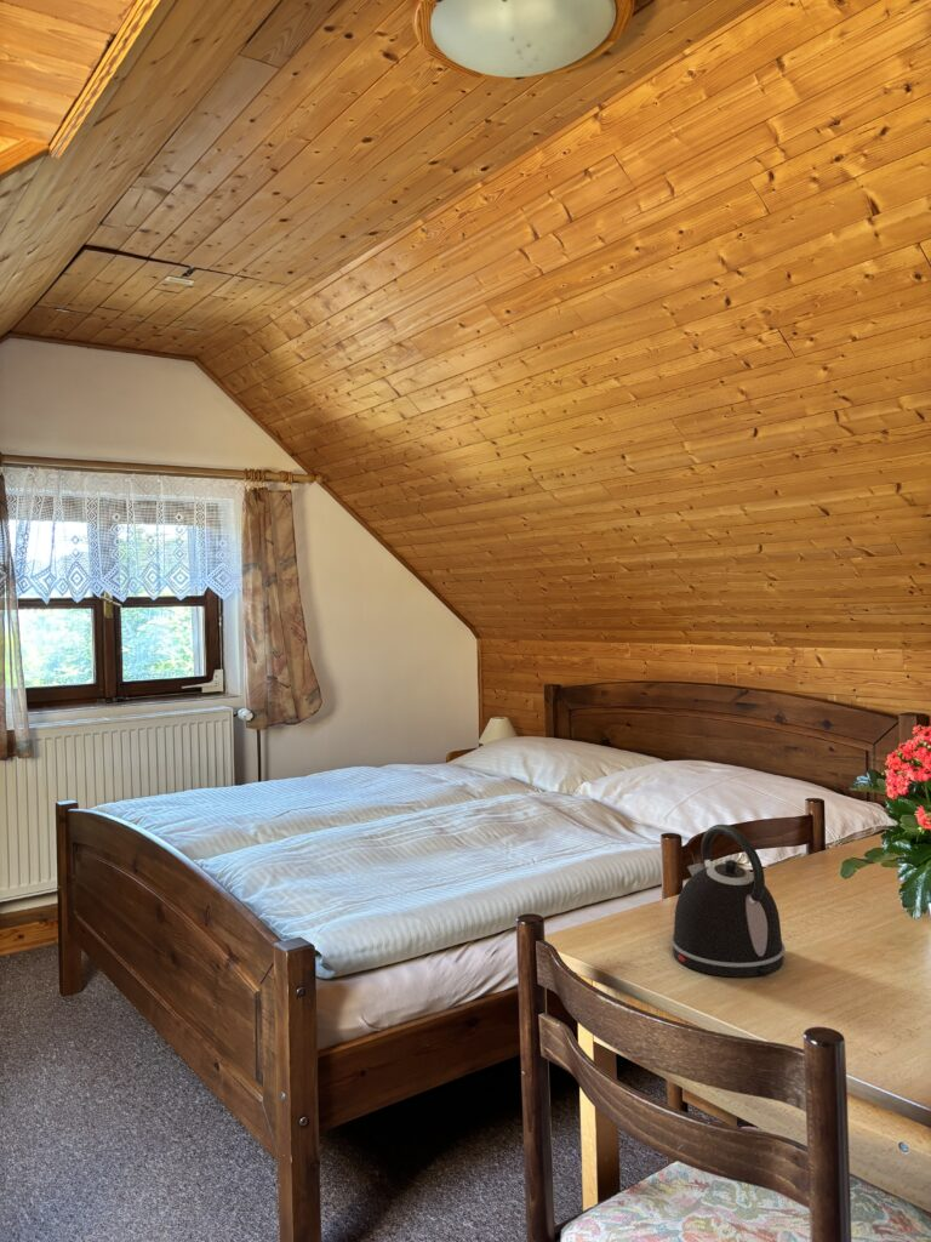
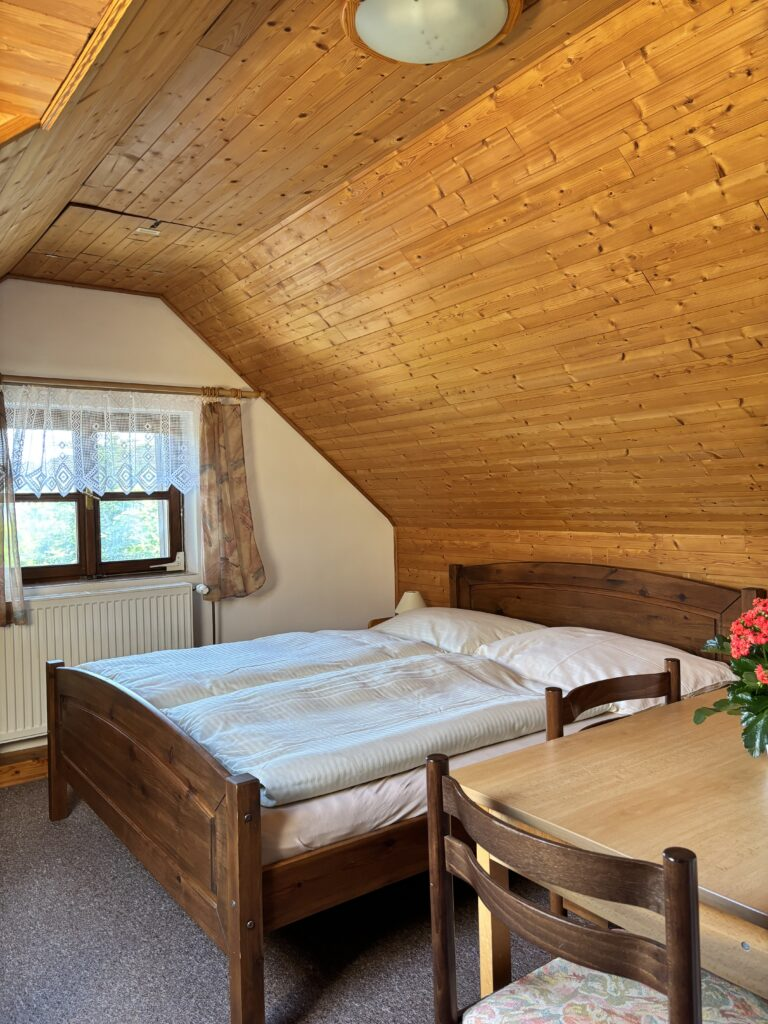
- kettle (726, 890)
